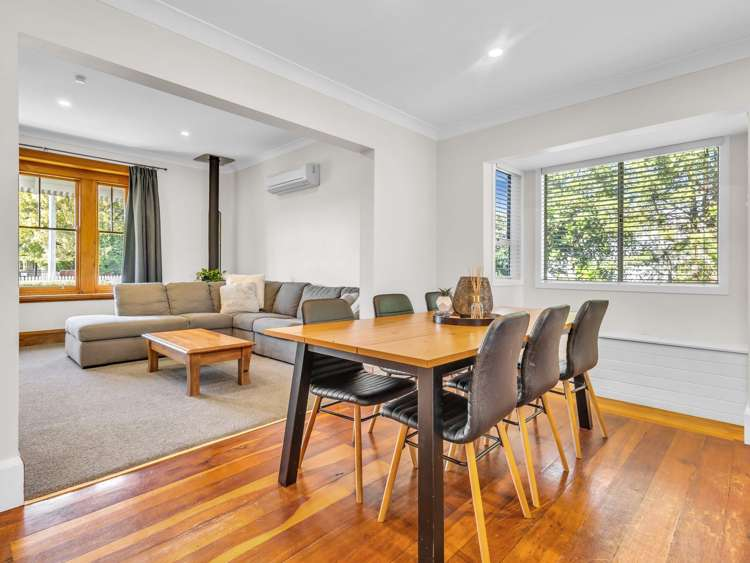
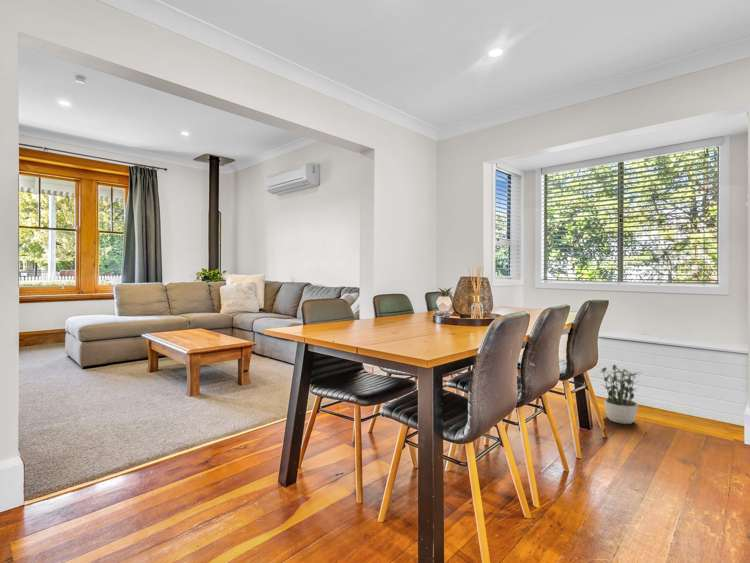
+ potted plant (618, 391)
